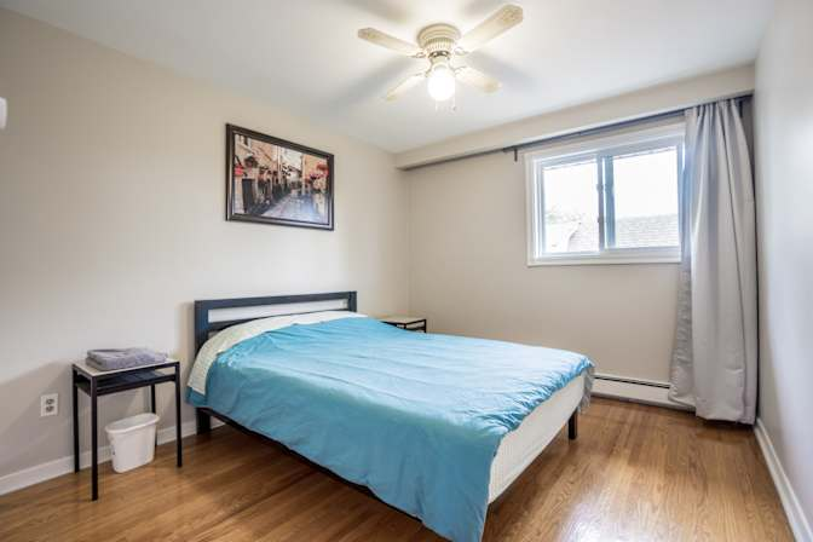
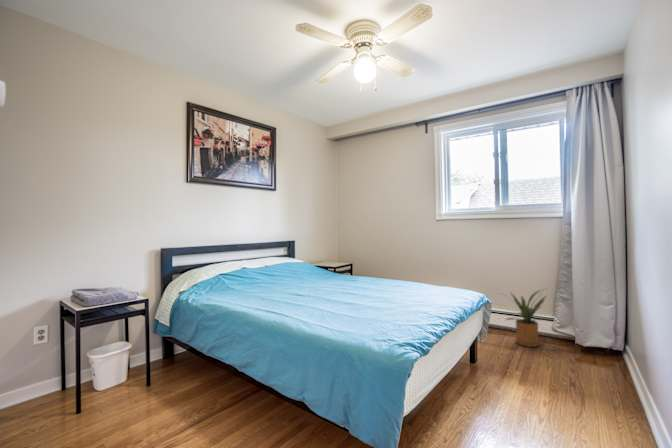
+ house plant (526, 314)
